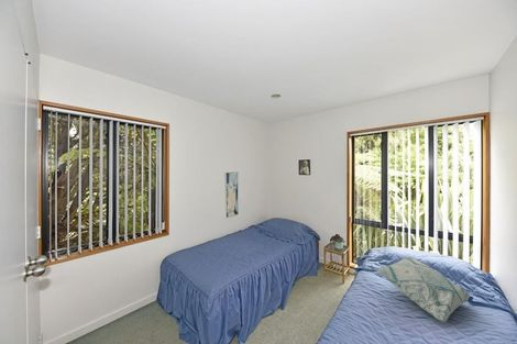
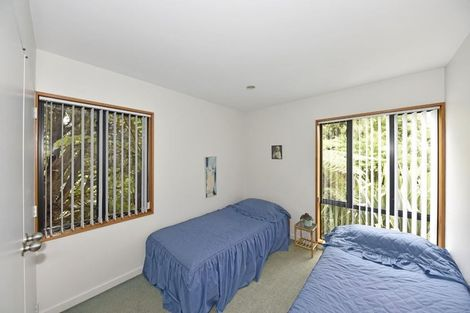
- decorative pillow (420, 284)
